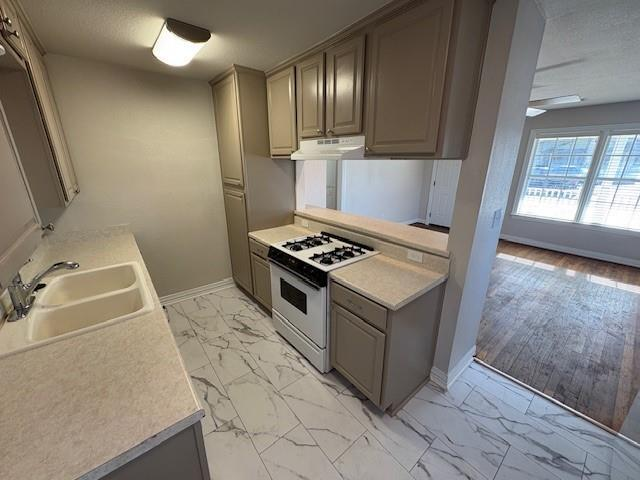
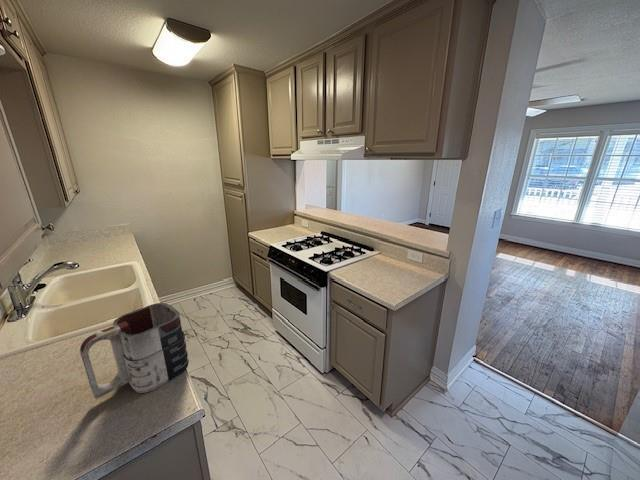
+ mug (138, 350)
